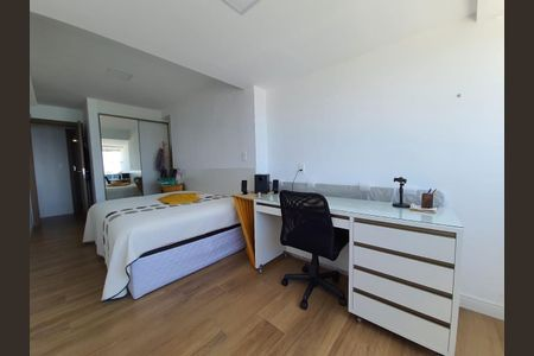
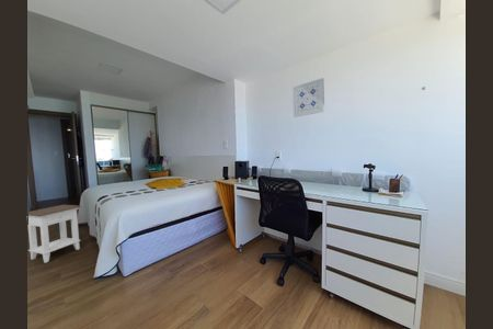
+ nightstand (60, 231)
+ wall art (307, 99)
